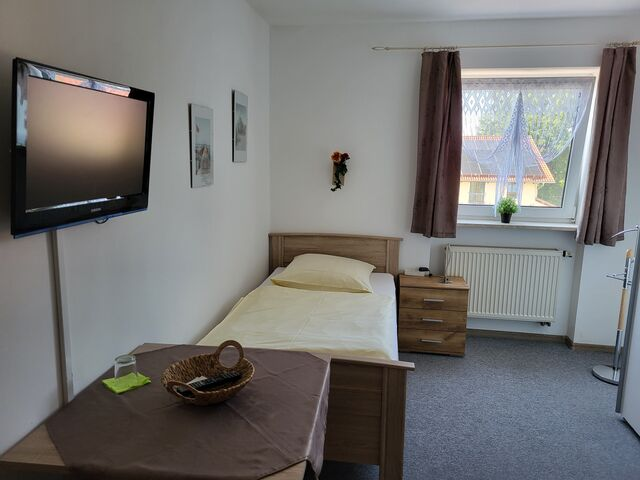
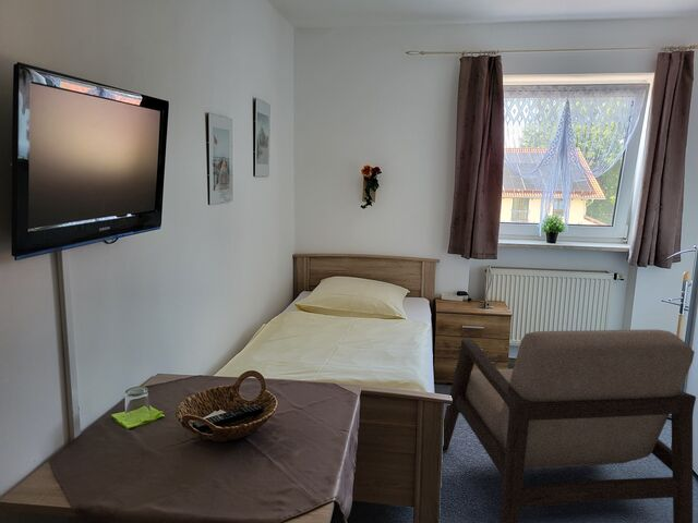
+ armchair (555, 401)
